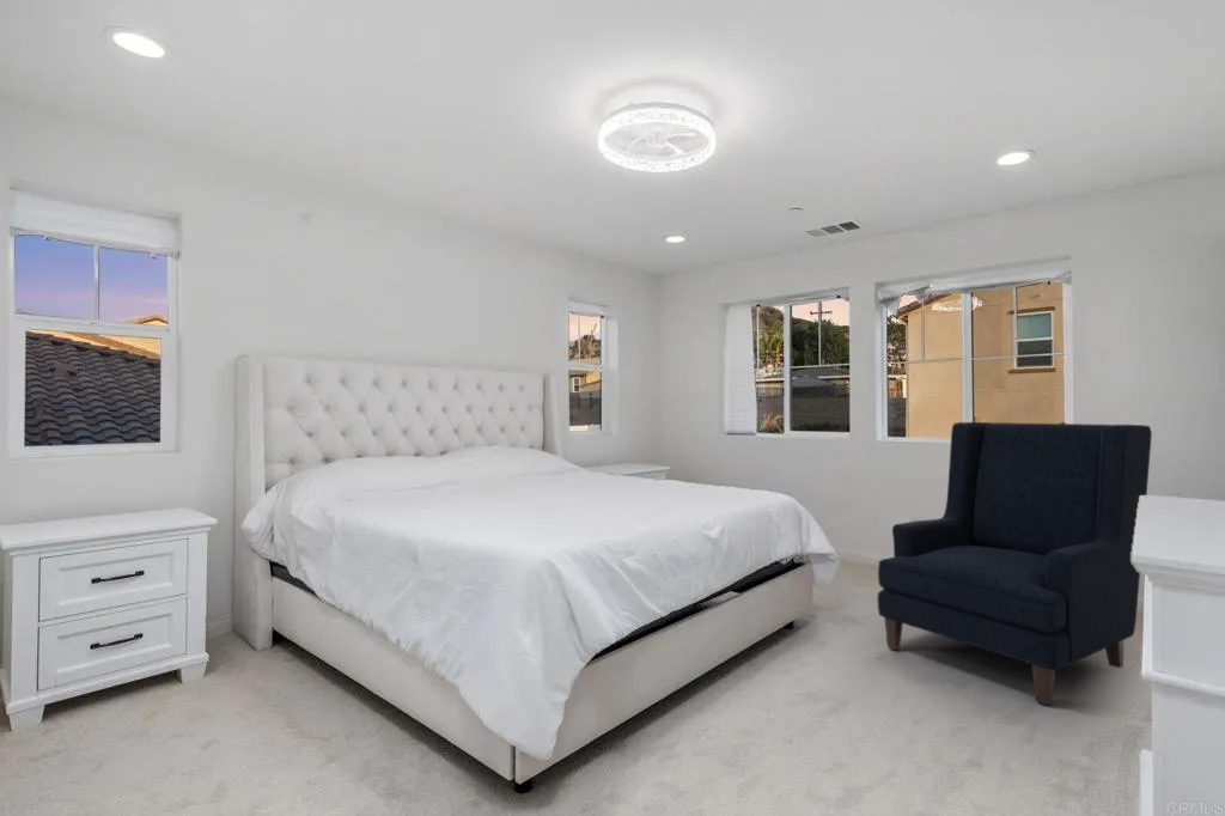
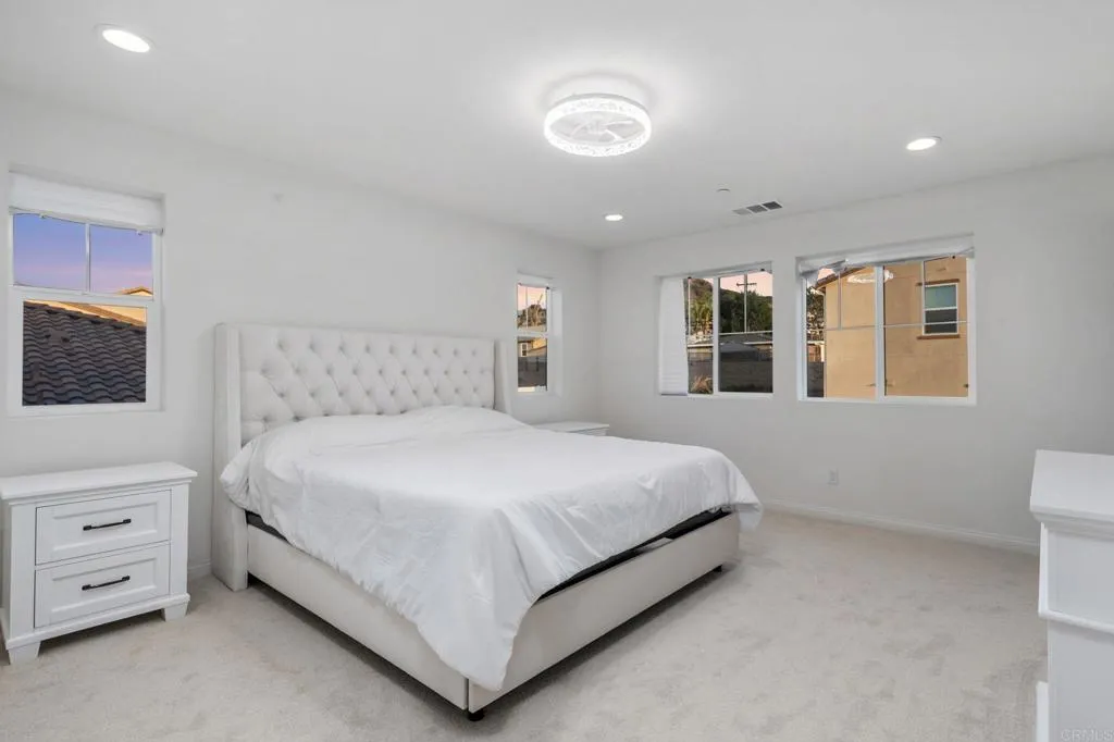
- chair (1010, 537)
